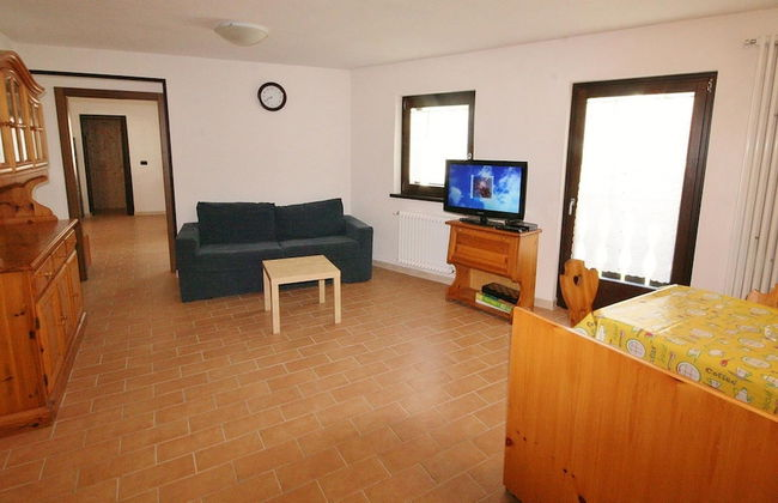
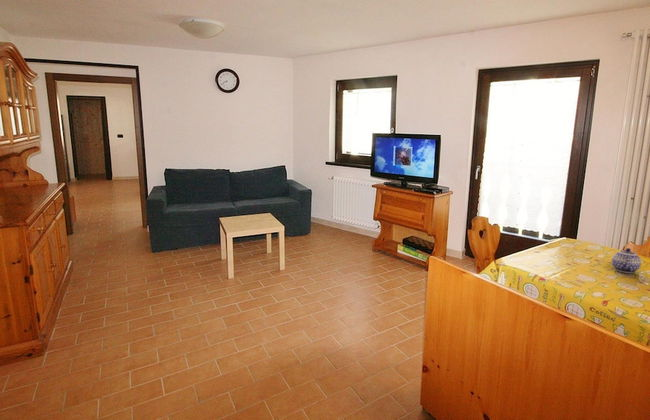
+ teapot (626, 259)
